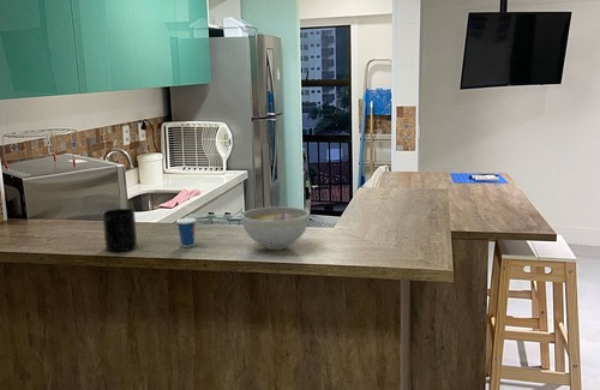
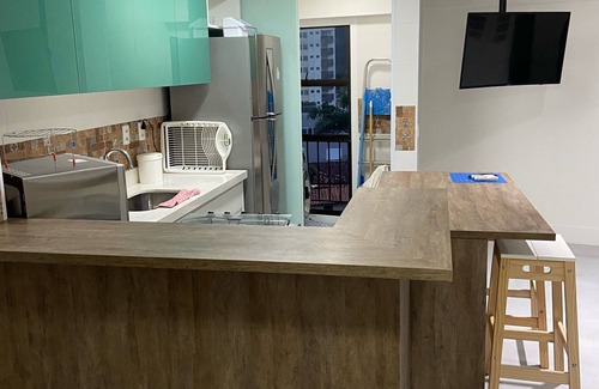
- bowl (276, 229)
- cup (186, 226)
- mug (118, 230)
